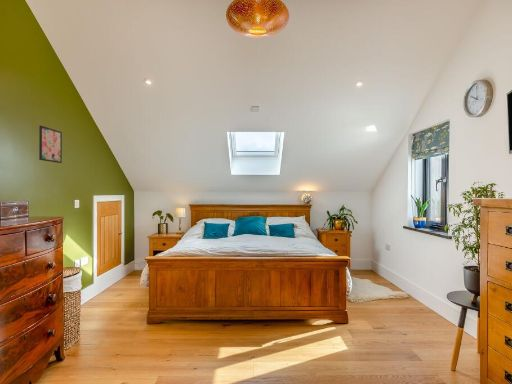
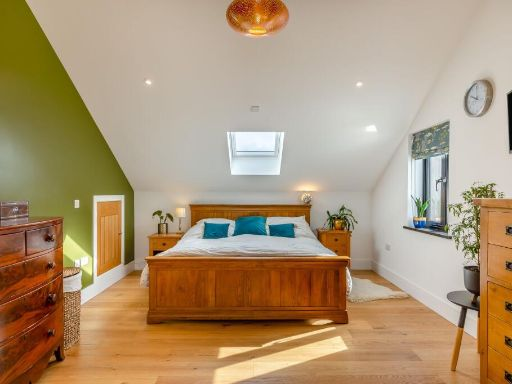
- wall art (51, 145)
